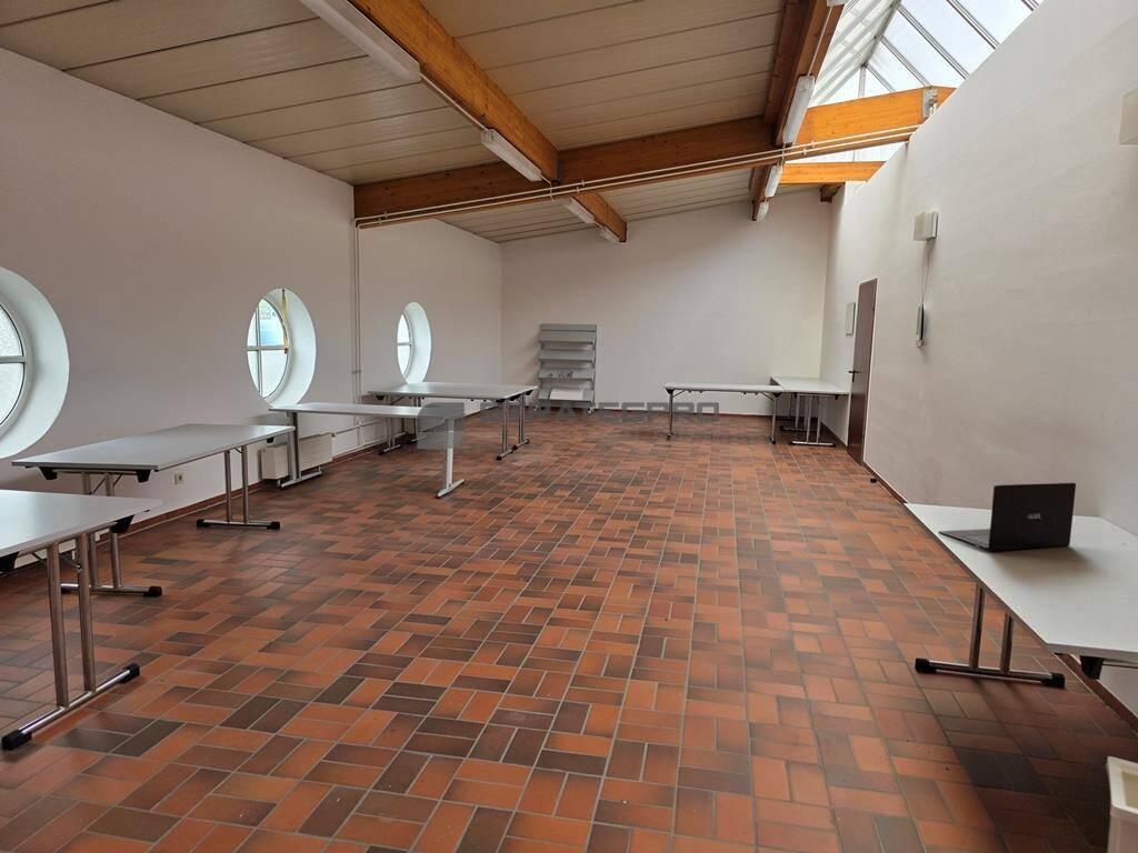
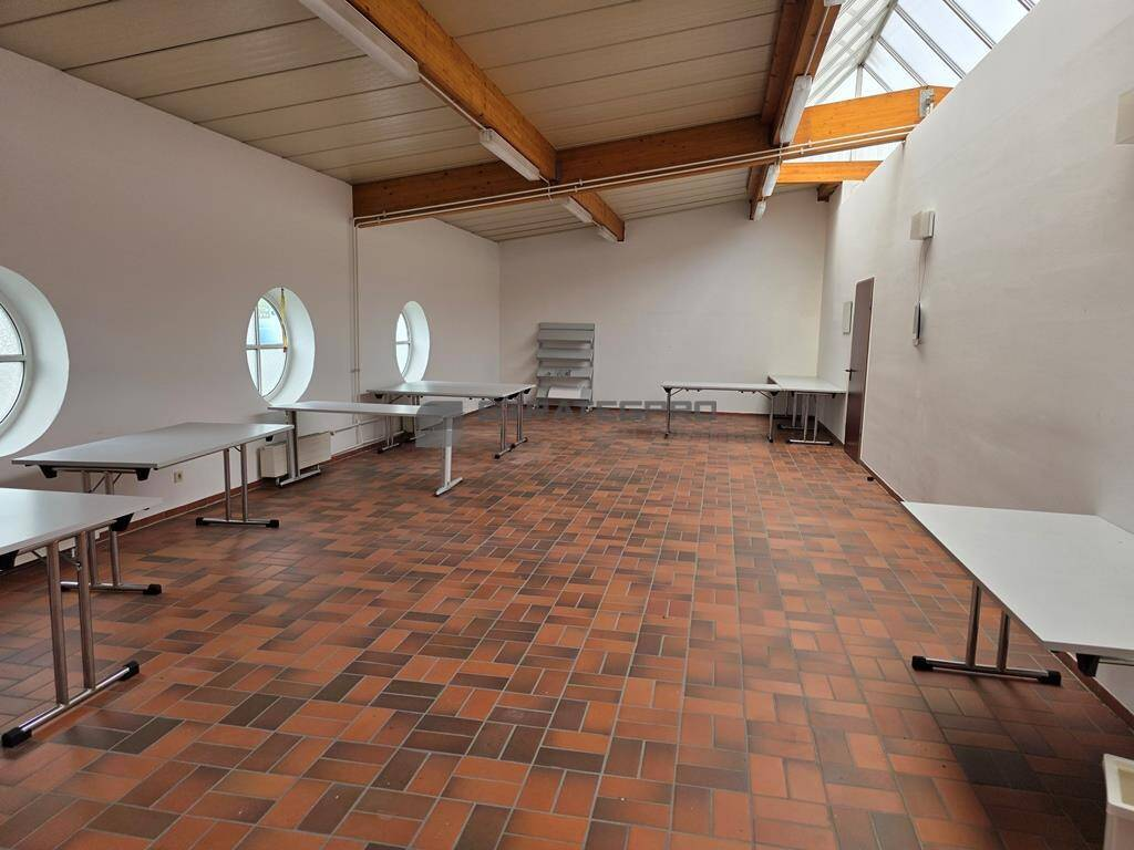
- laptop (1005, 509)
